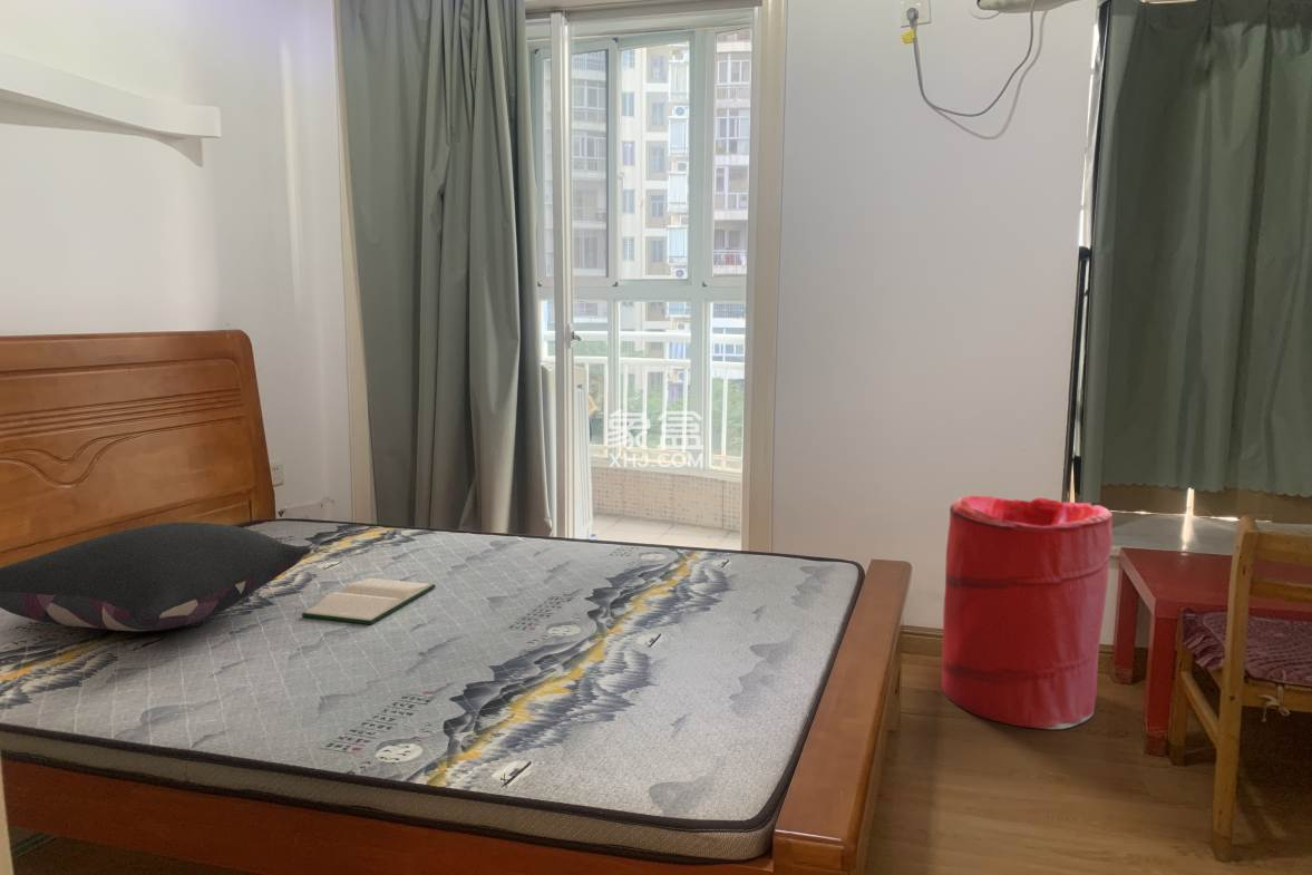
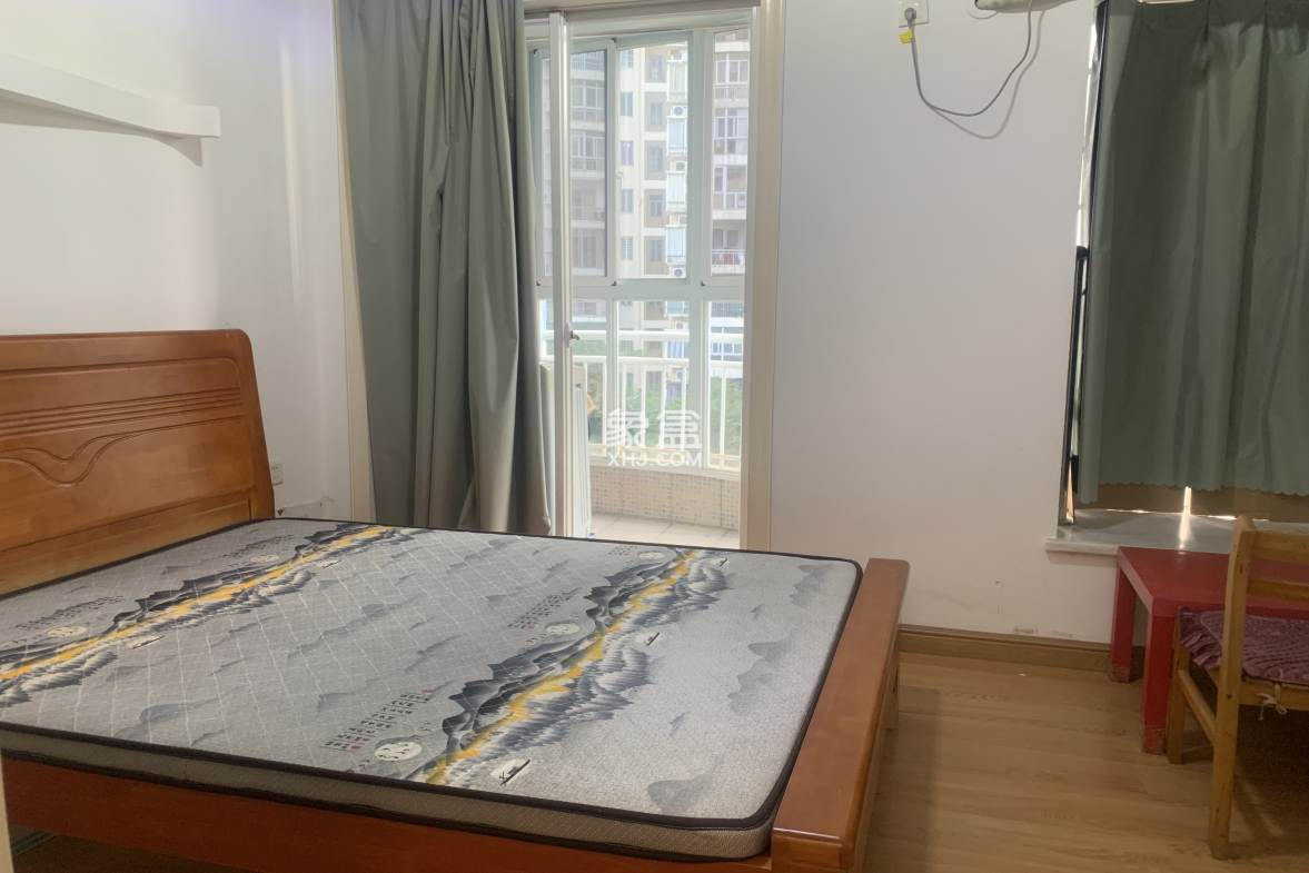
- hardback book (371, 595)
- pillow (145, 572)
- laundry hamper (1022, 599)
